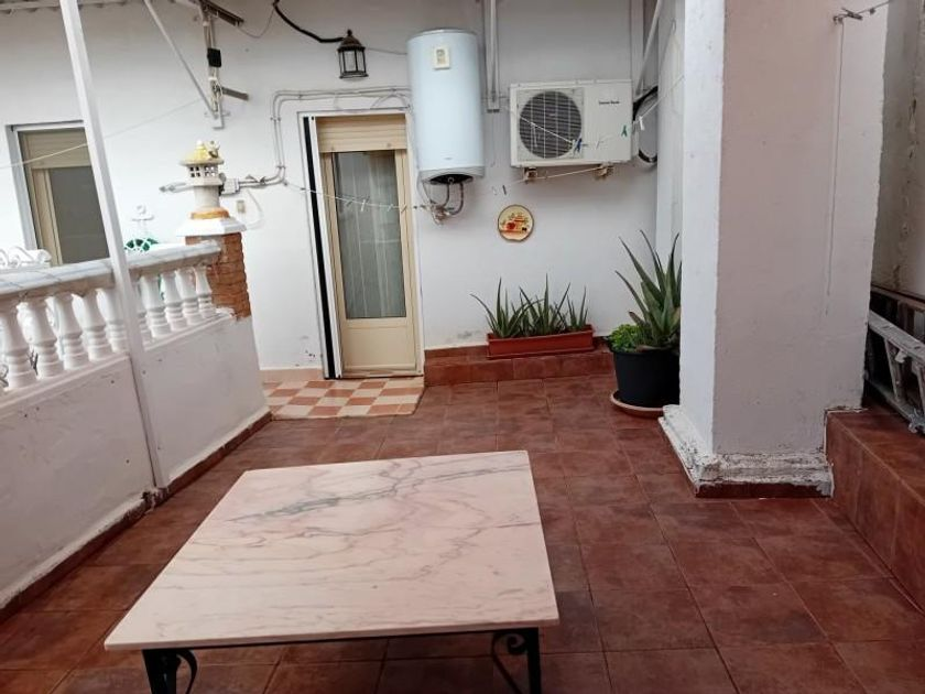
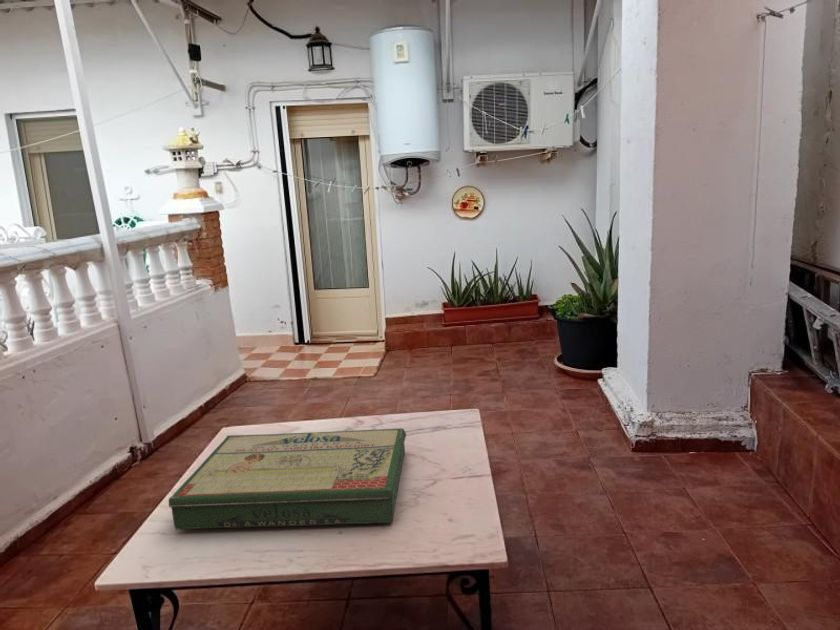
+ board game (300, 473)
